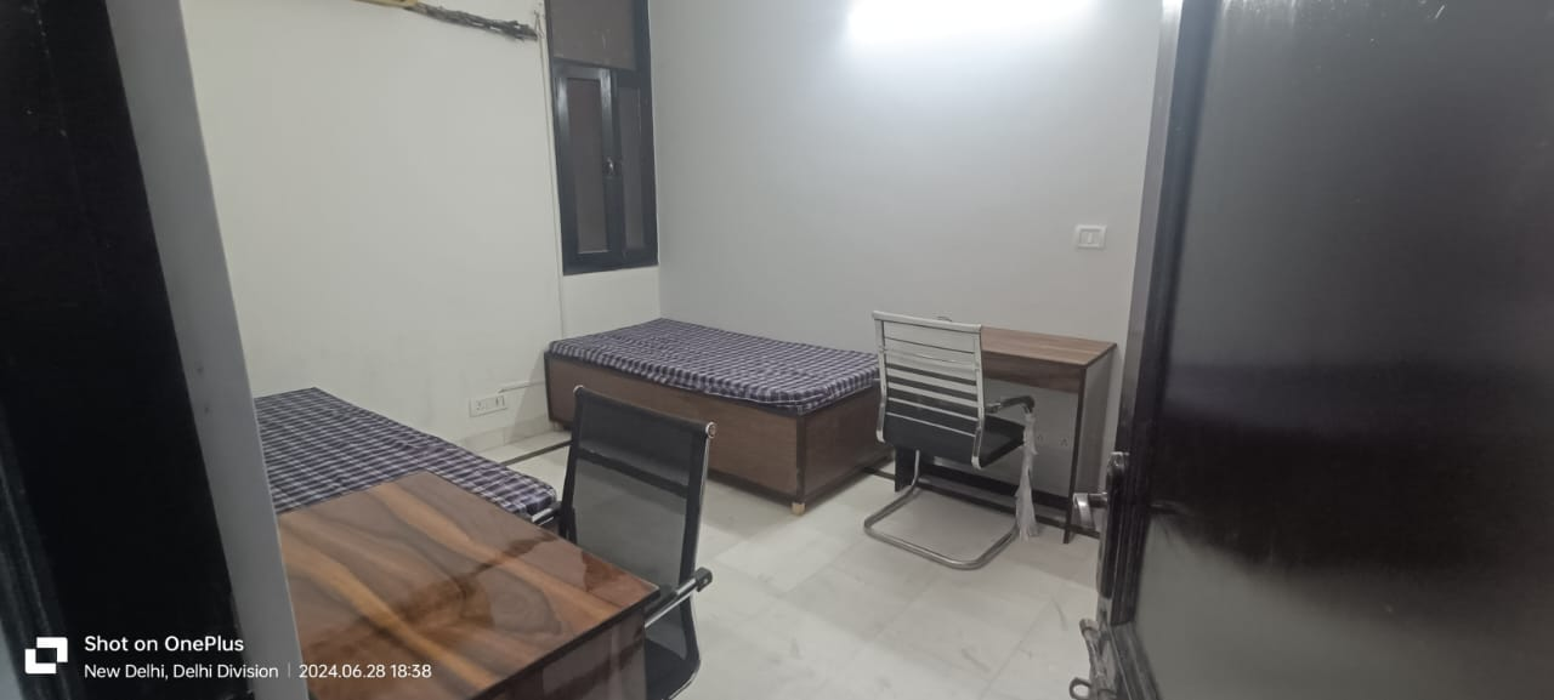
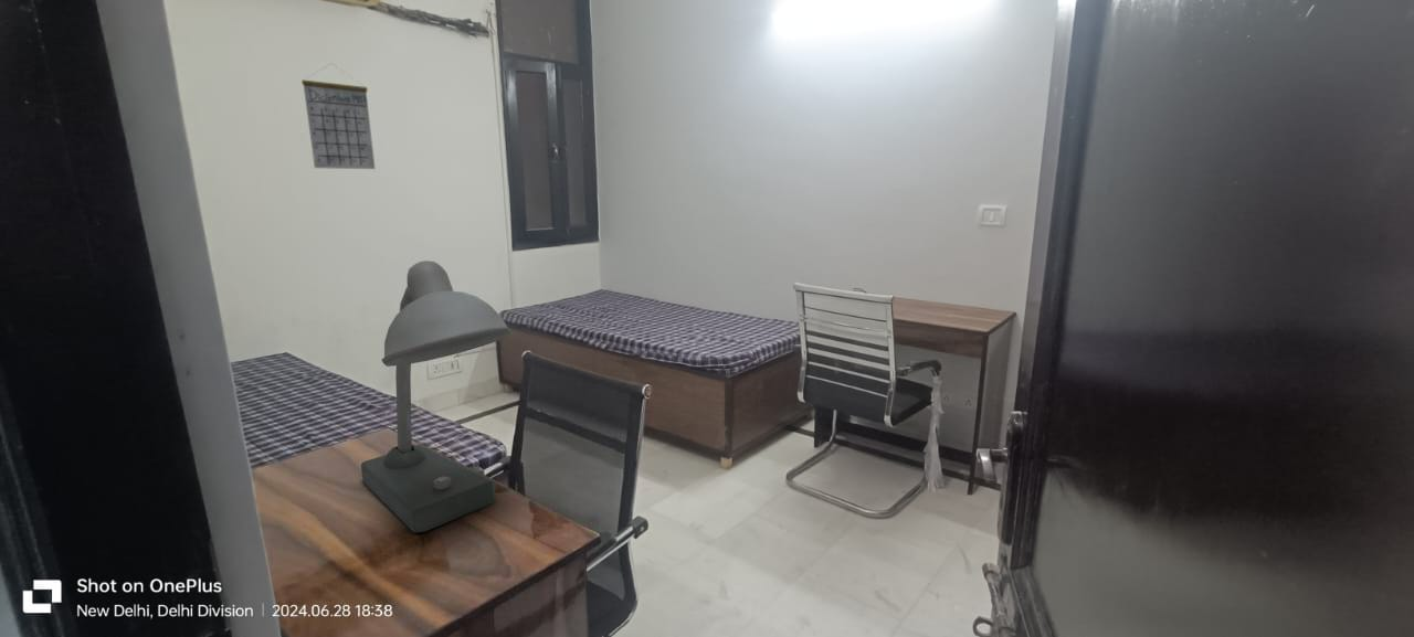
+ desk lamp (410, 384)
+ calendar (339, 116)
